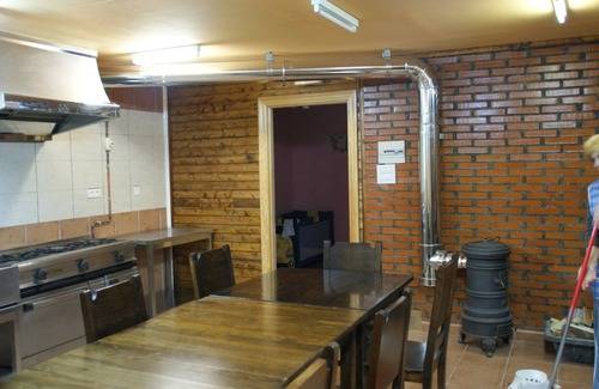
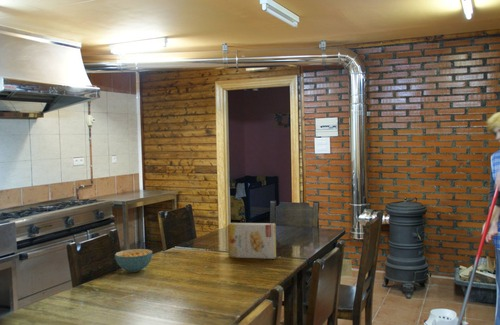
+ cereal bowl (134, 261)
+ cereal box (252, 240)
